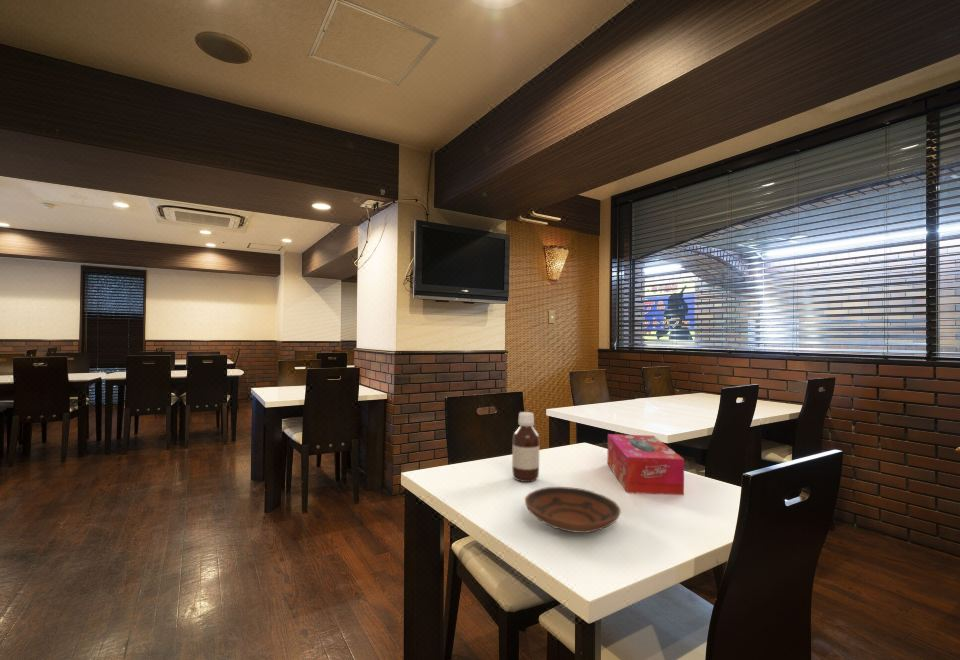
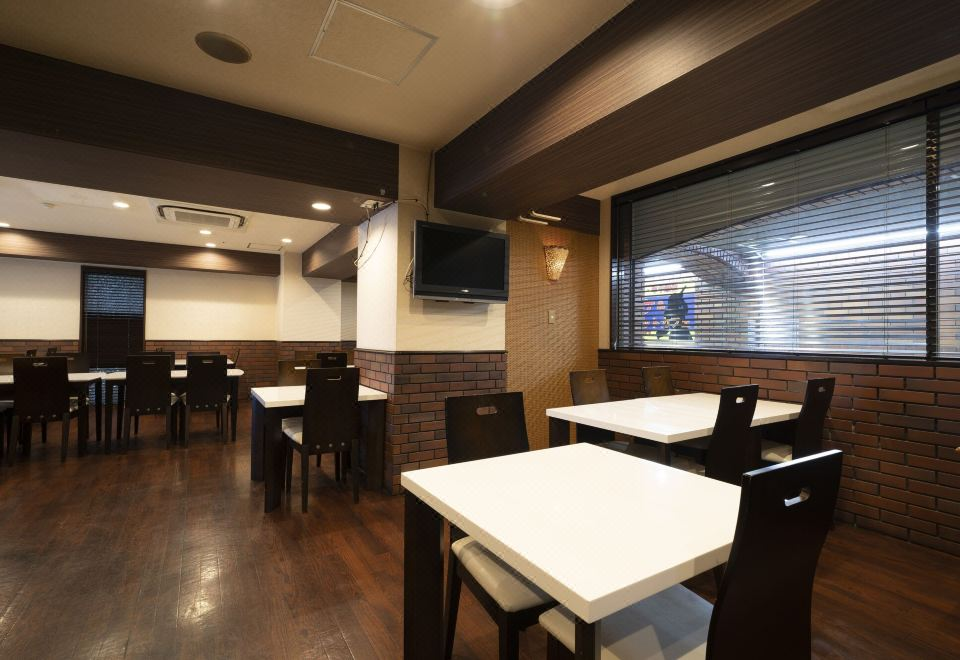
- bottle (525, 446)
- bowl (571, 512)
- tissue box (641, 461)
